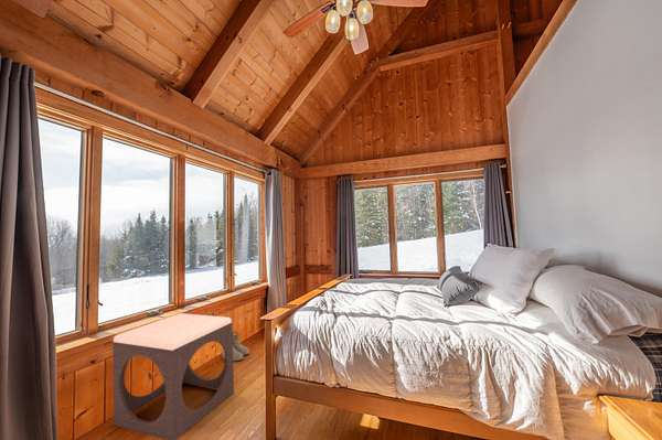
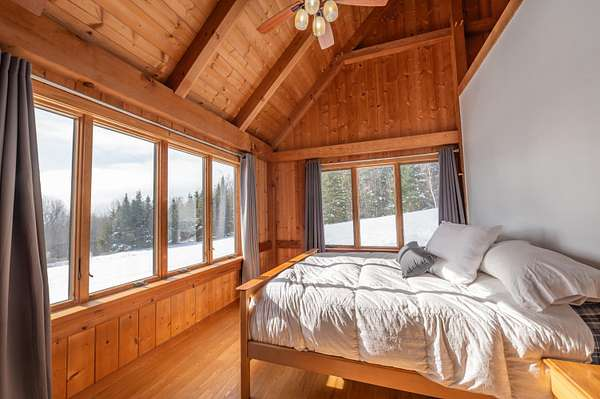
- footstool (178, 364)
- boots (235, 345)
